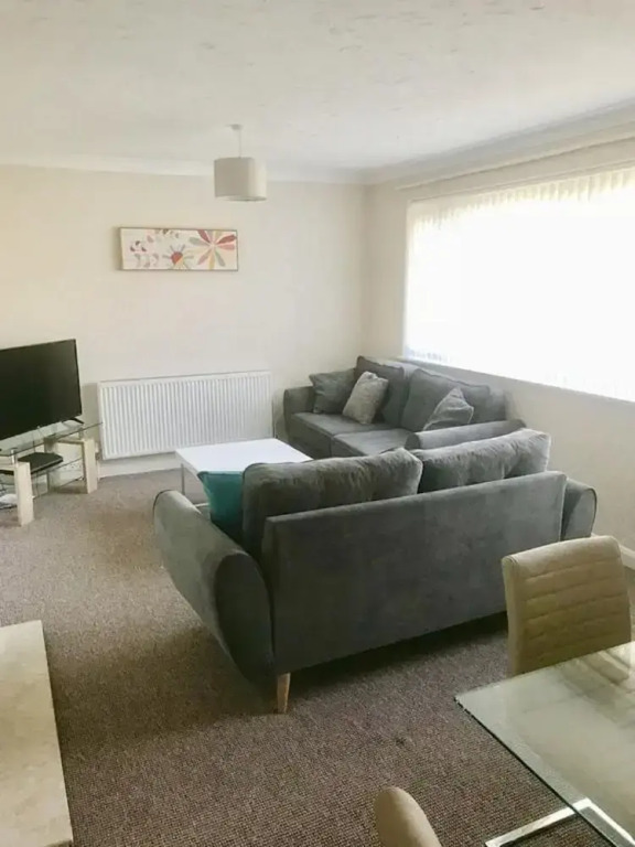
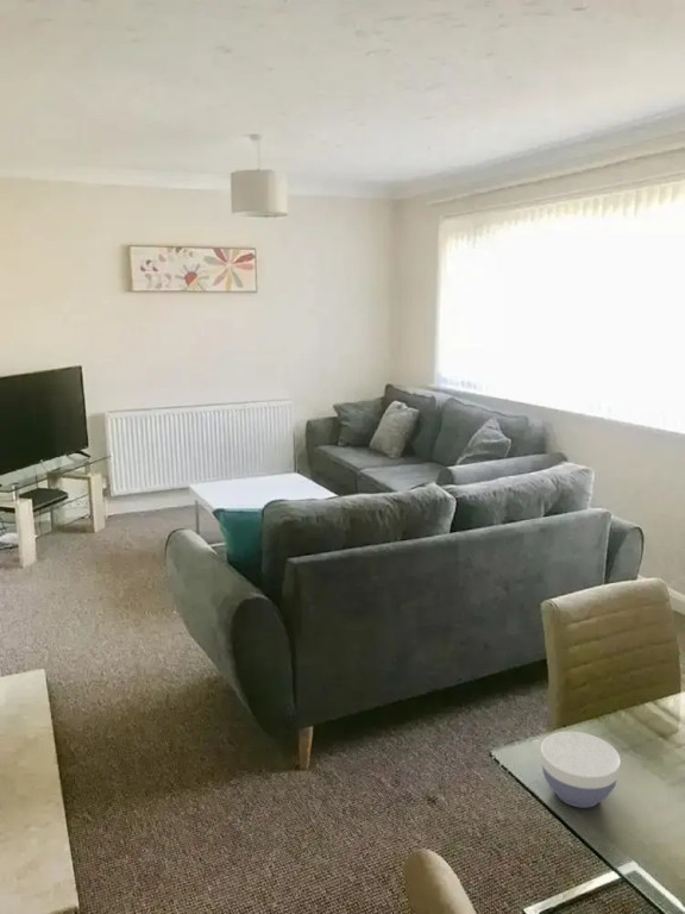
+ bowl (578, 772)
